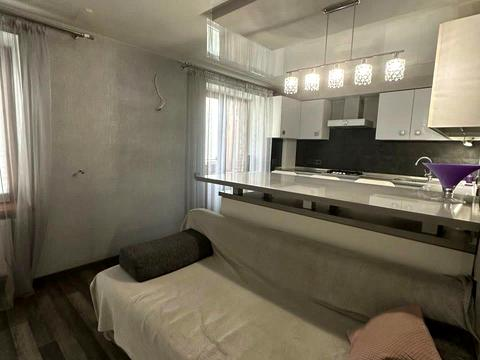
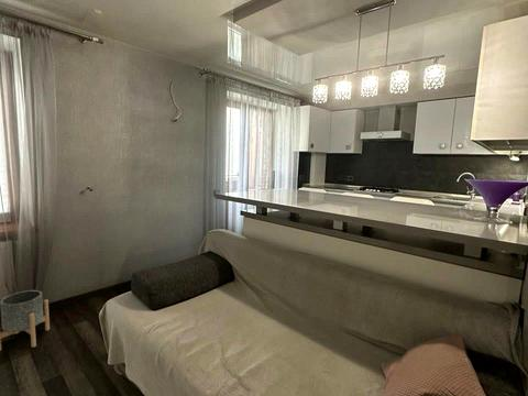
+ planter (23, 318)
